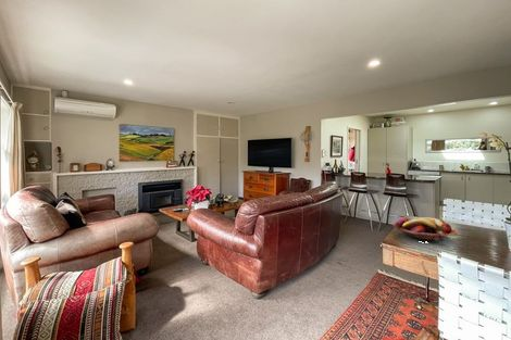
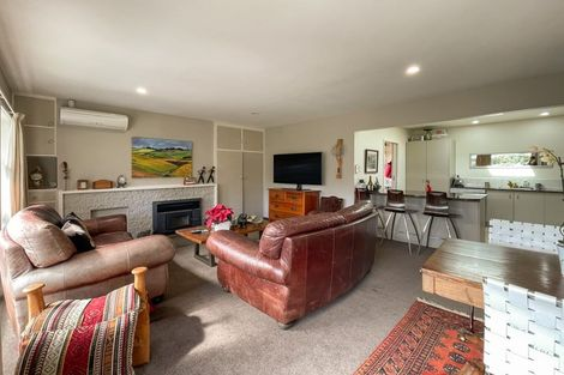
- fruit basket (424, 227)
